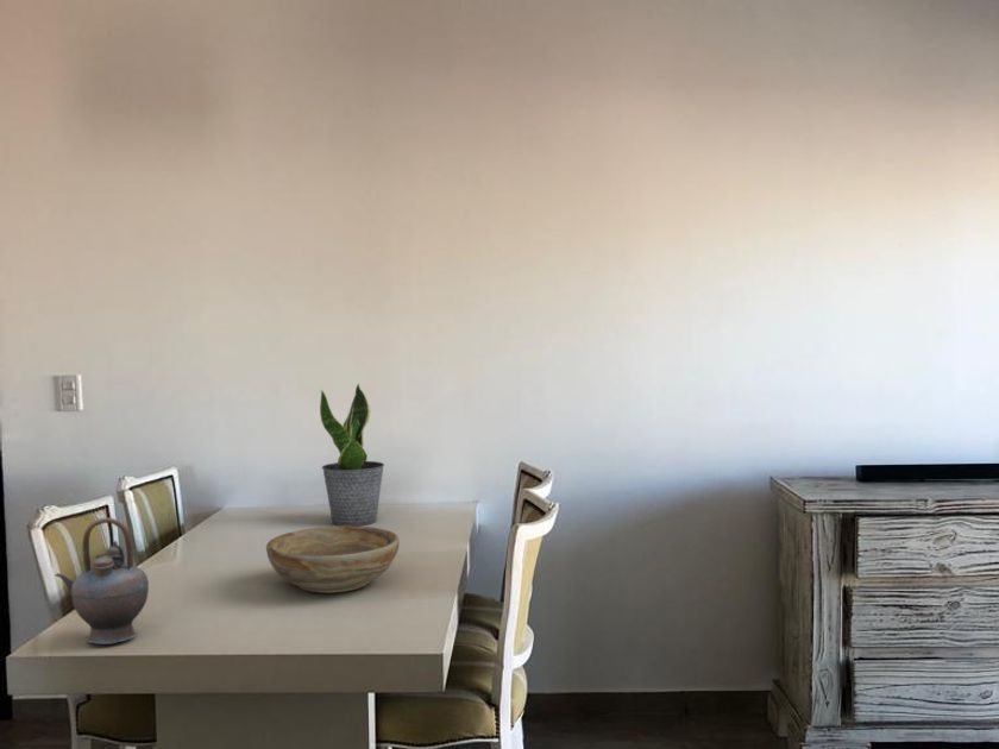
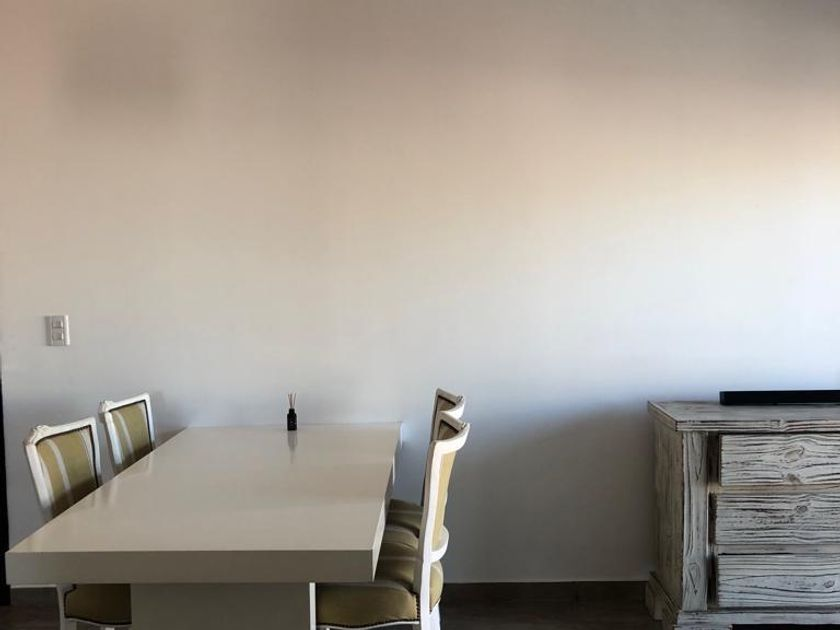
- teapot (101, 578)
- potted plant (352, 453)
- bowl (333, 561)
